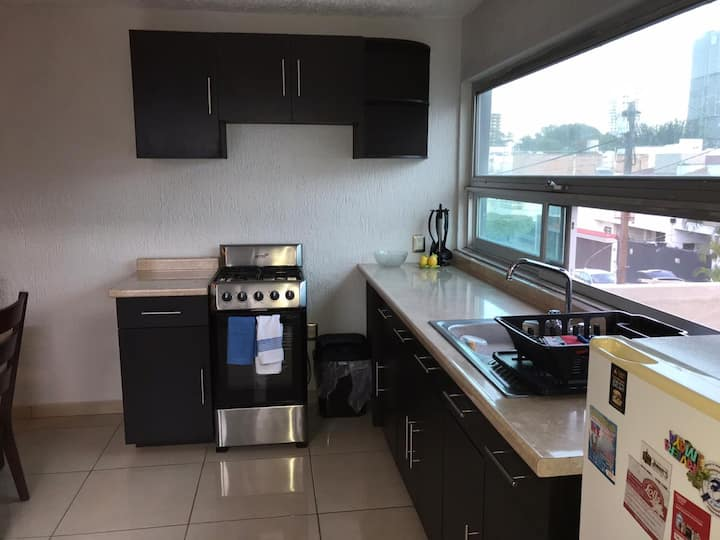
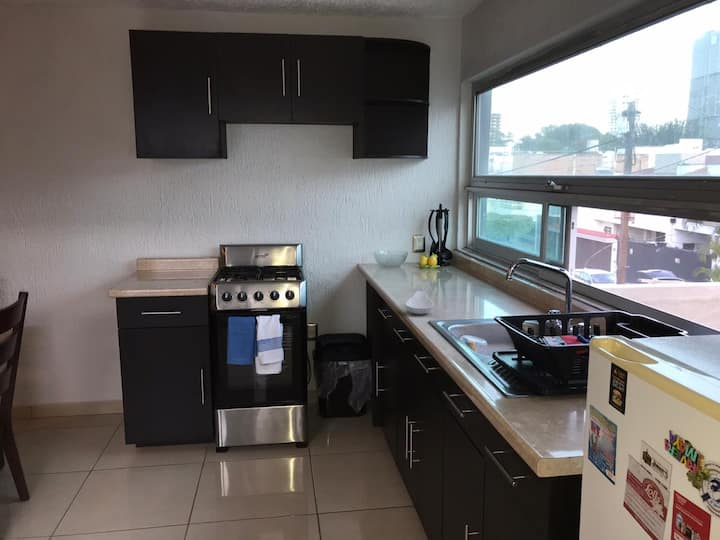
+ spoon rest (419, 301)
